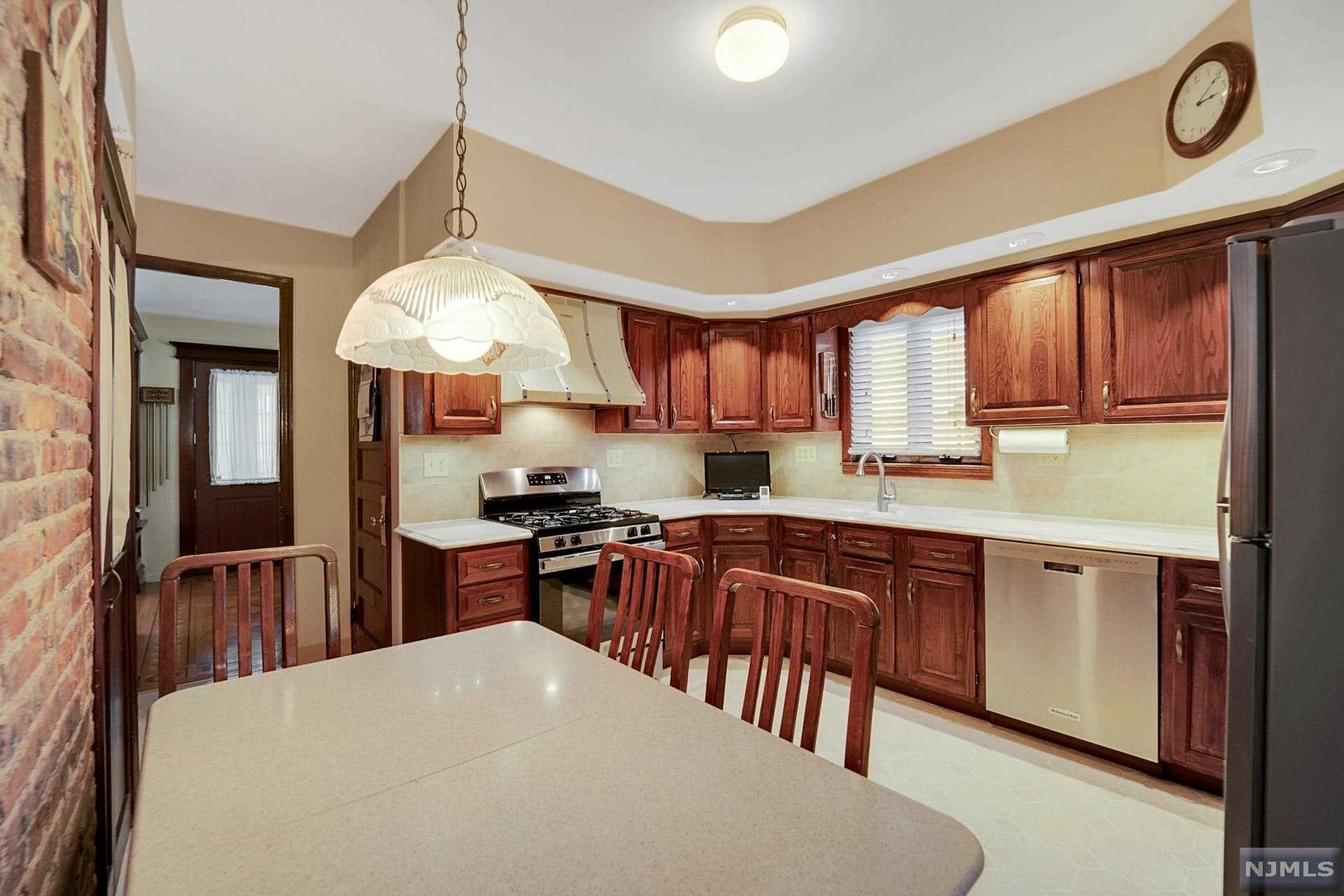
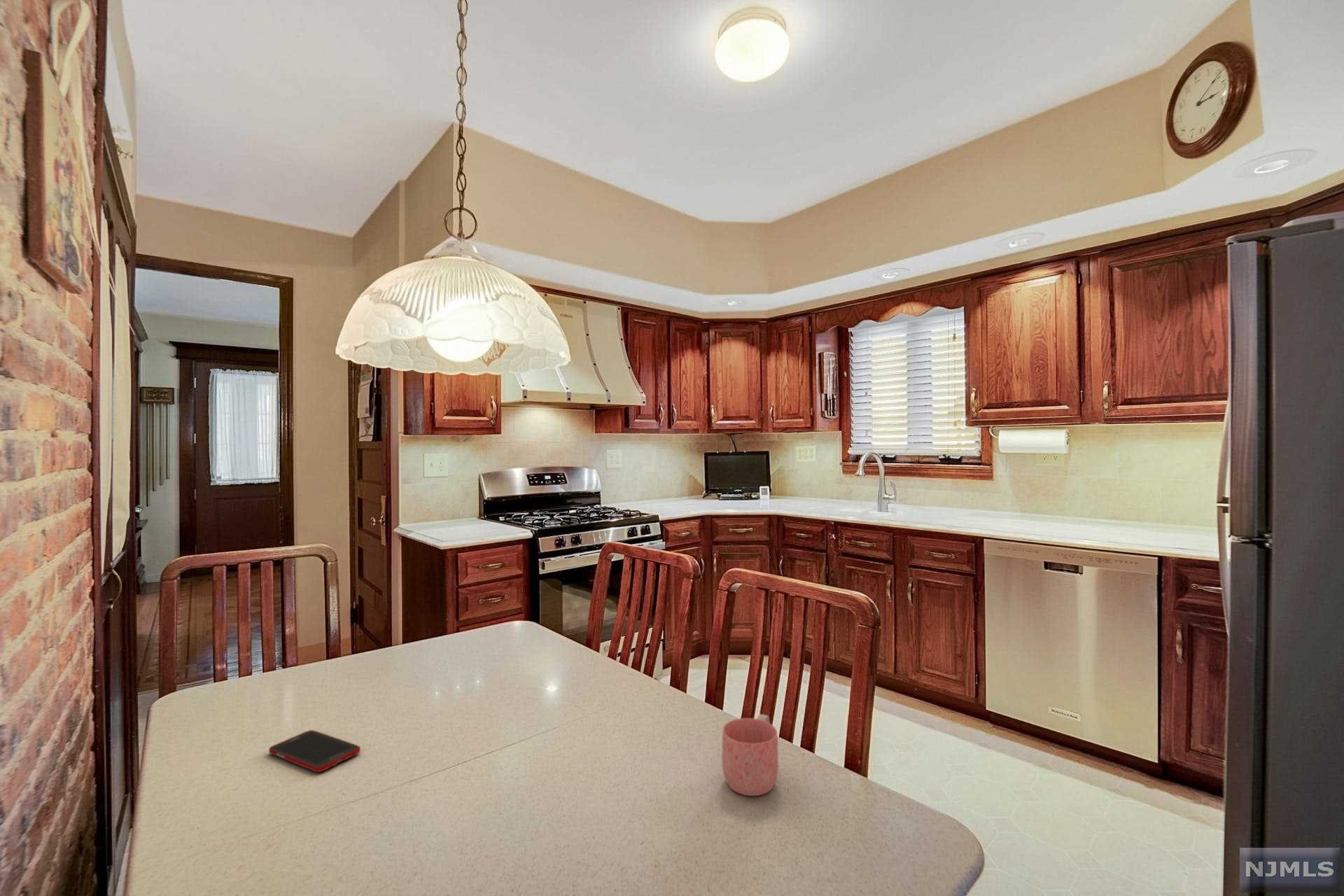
+ mug (753, 751)
+ cell phone (314, 750)
